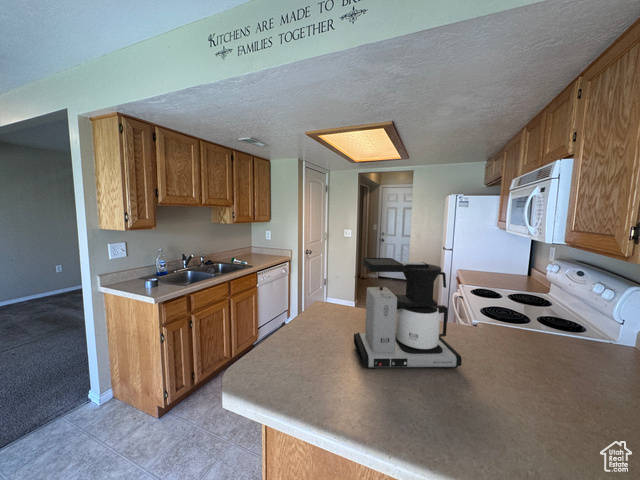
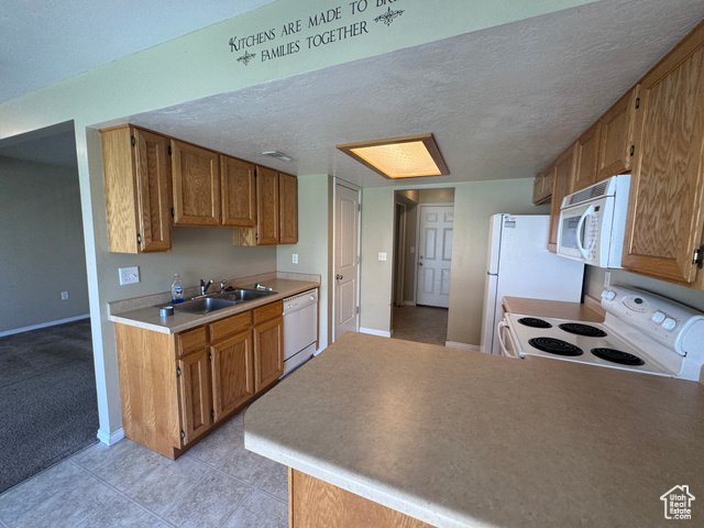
- coffee maker (404, 310)
